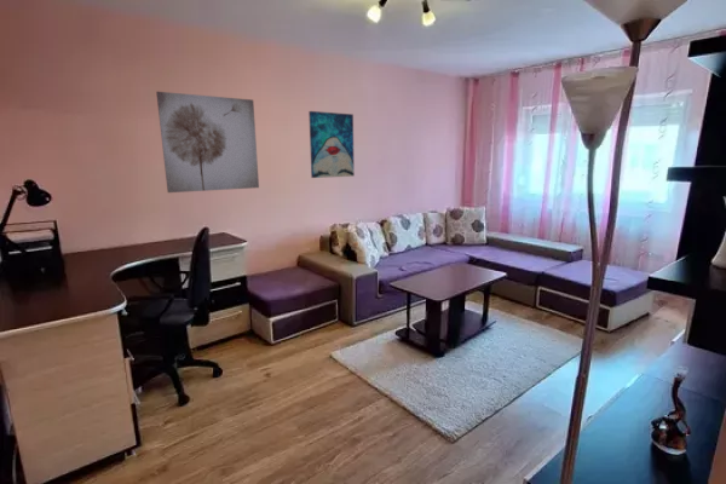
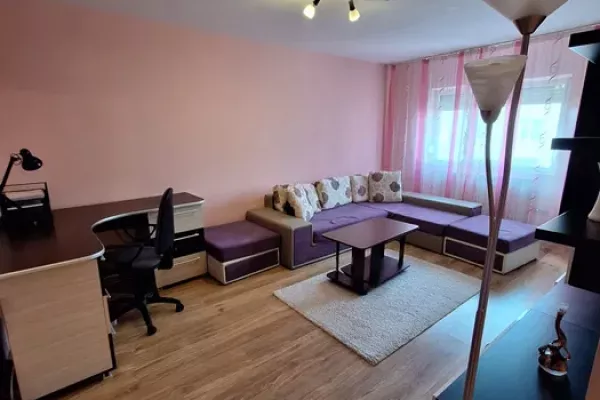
- wall art (332, 145)
- wall art (212, 144)
